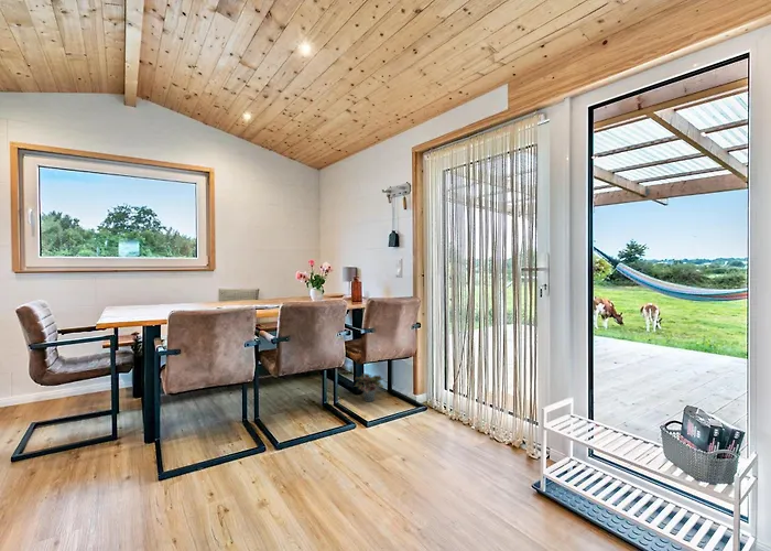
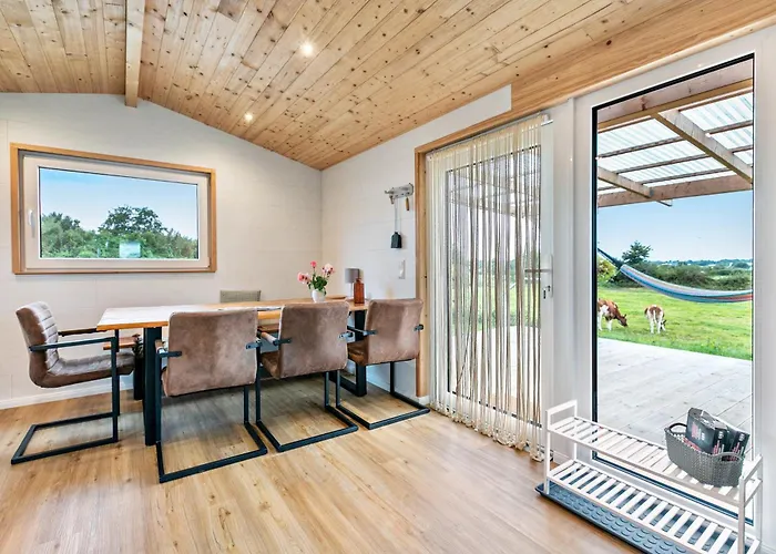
- potted plant (369, 387)
